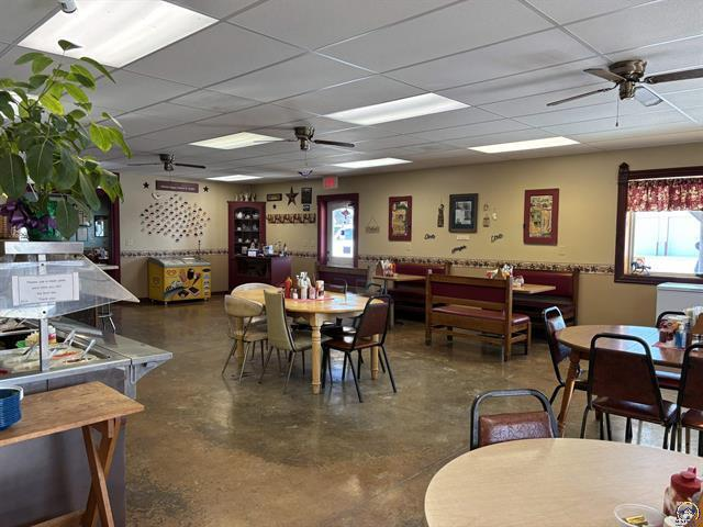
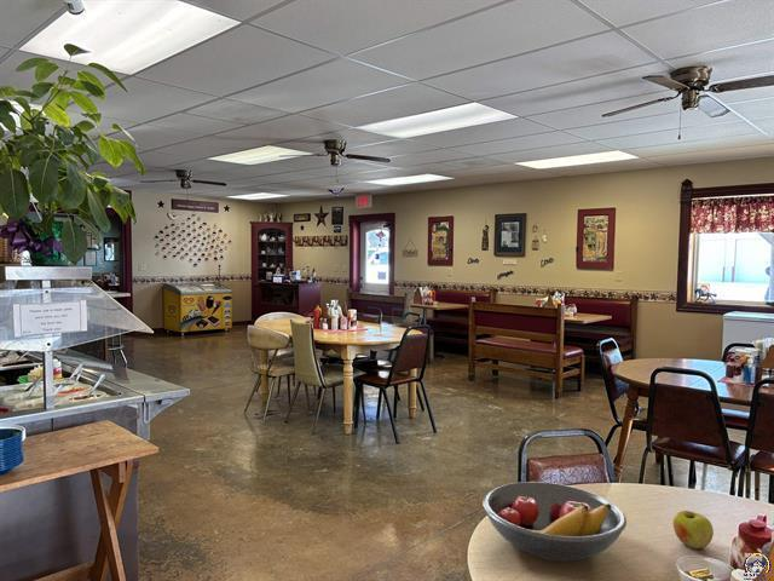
+ fruit bowl (551, 520)
+ apple (693, 529)
